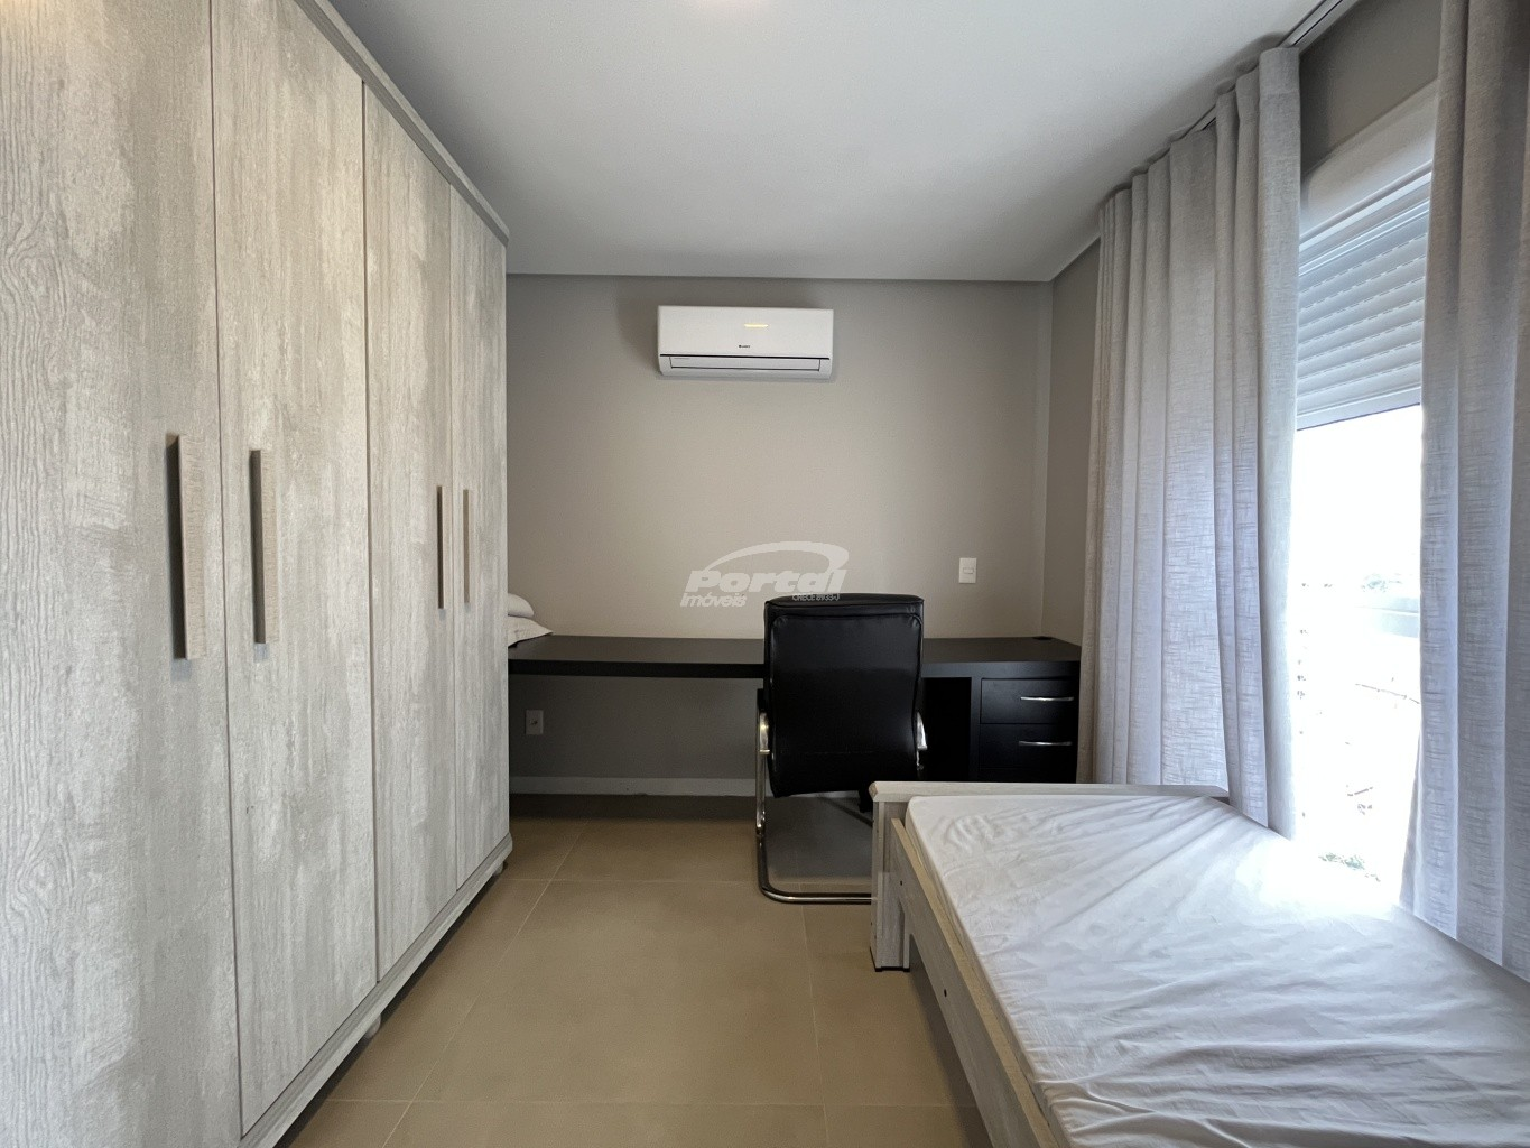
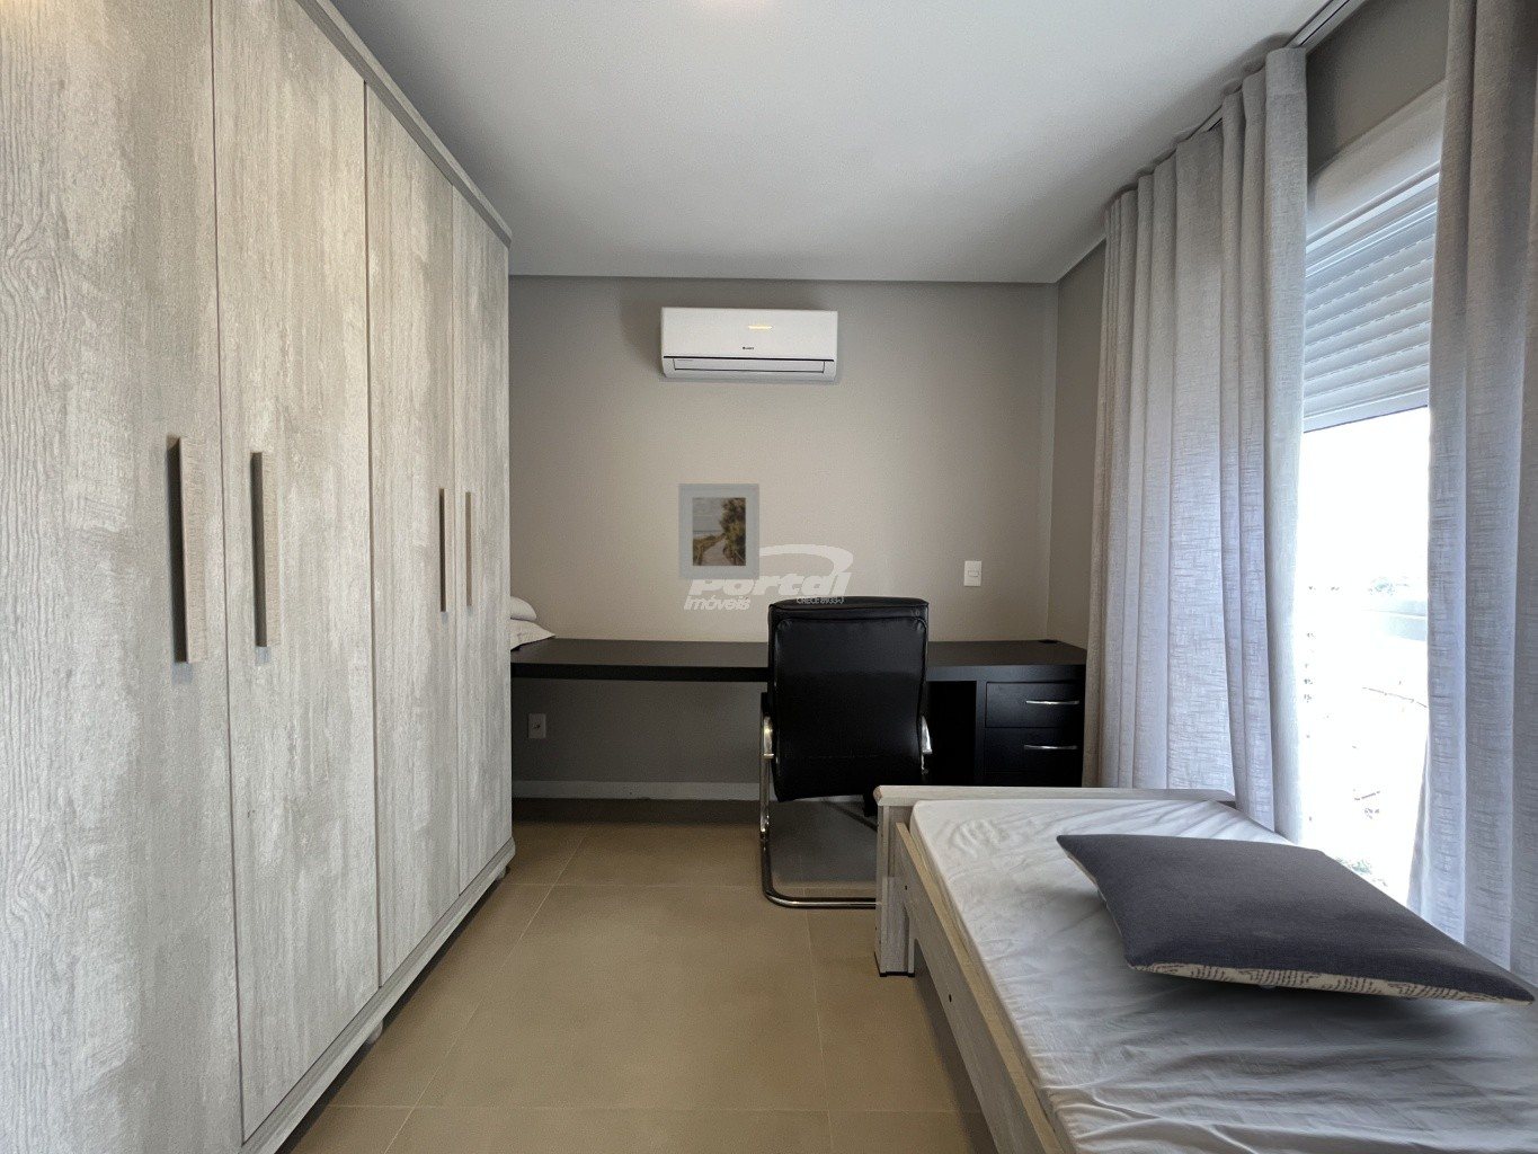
+ pillow (1240, 902)
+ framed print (719, 531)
